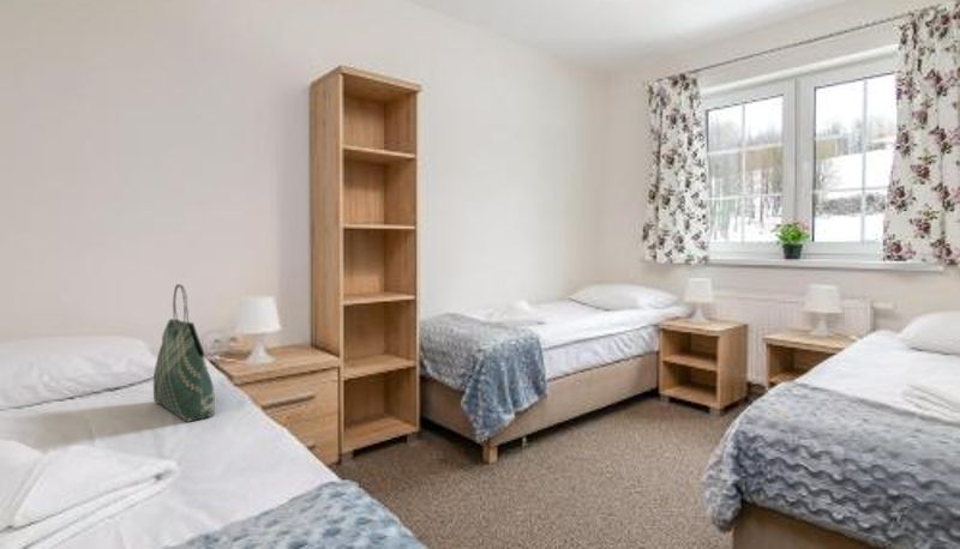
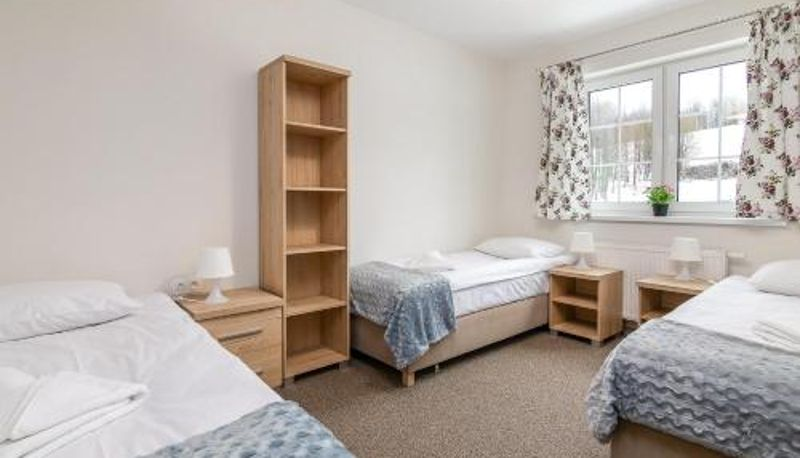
- tote bag (182, 346)
